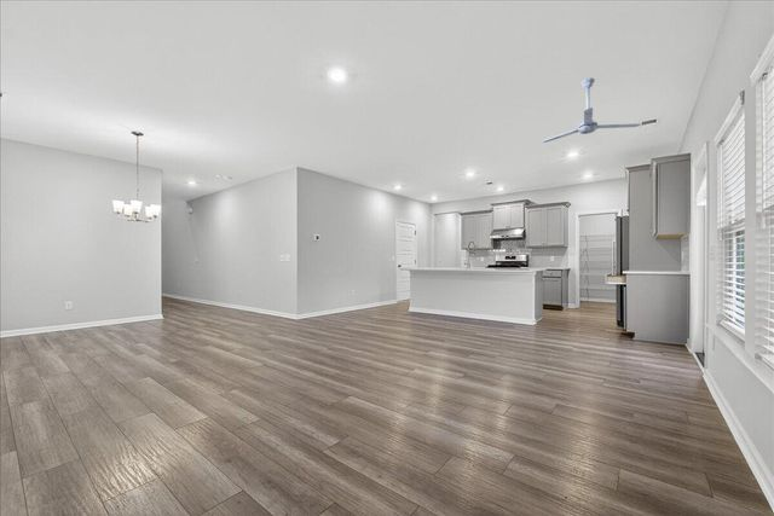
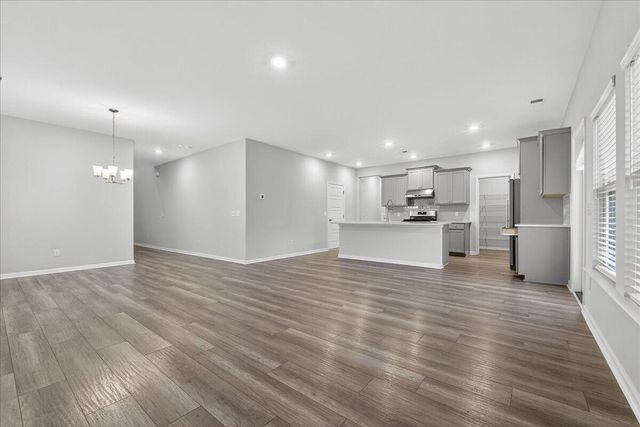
- ceiling fan (588, 100)
